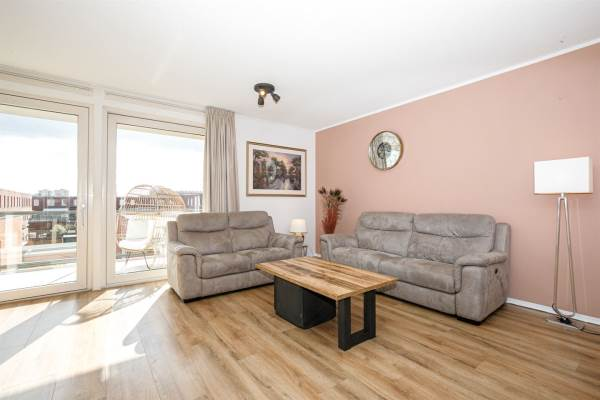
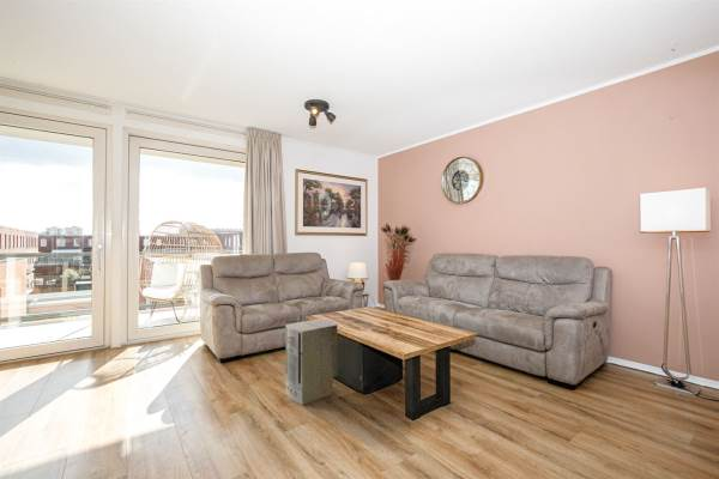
+ air purifier (310, 358)
